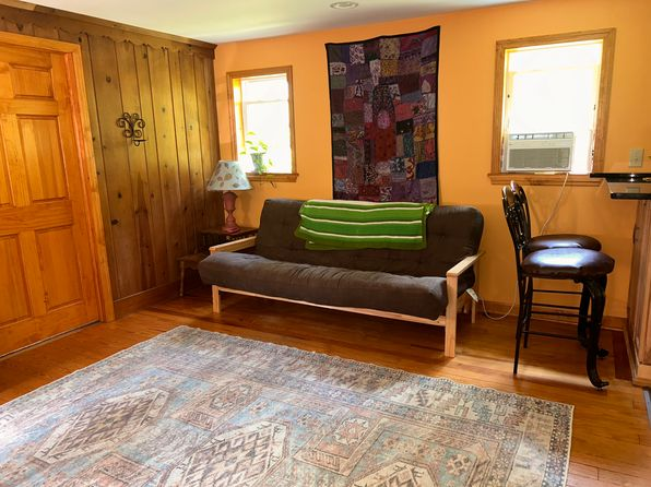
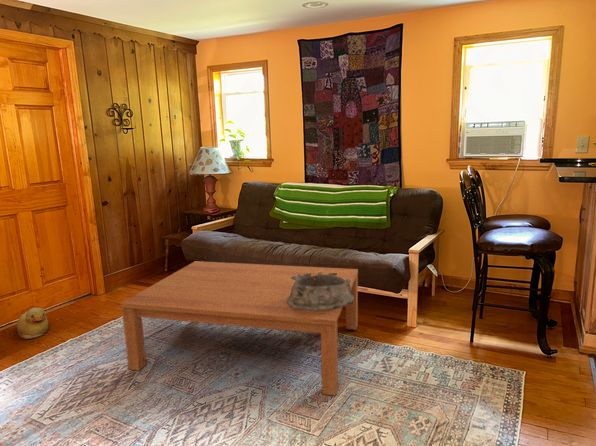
+ coffee table (251, 315)
+ rubber duck (30, 318)
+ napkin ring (318, 288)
